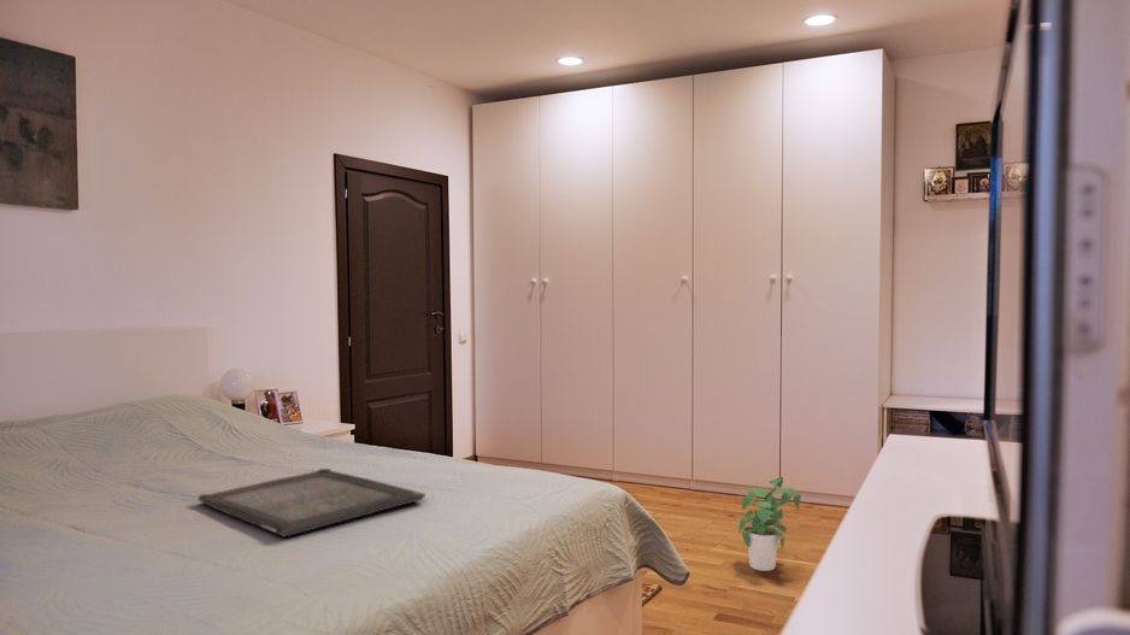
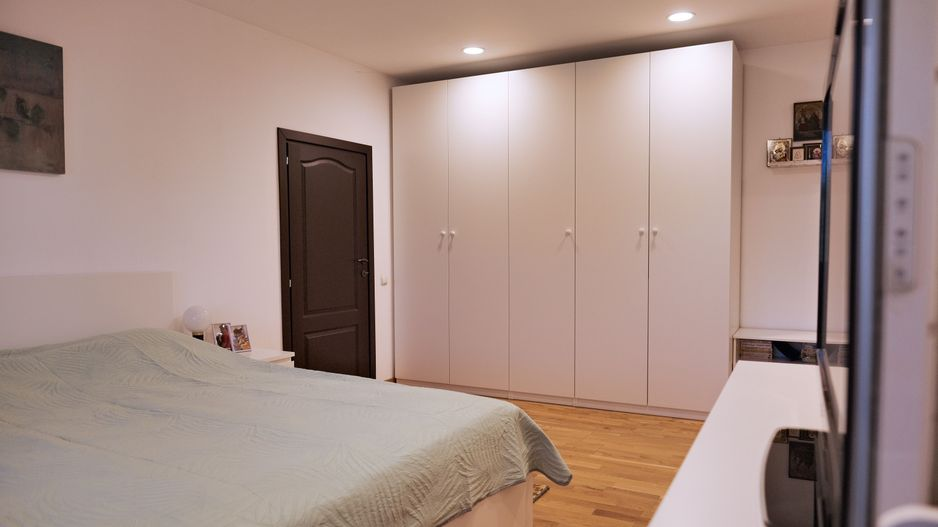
- potted plant (767, 523)
- serving tray (311, 496)
